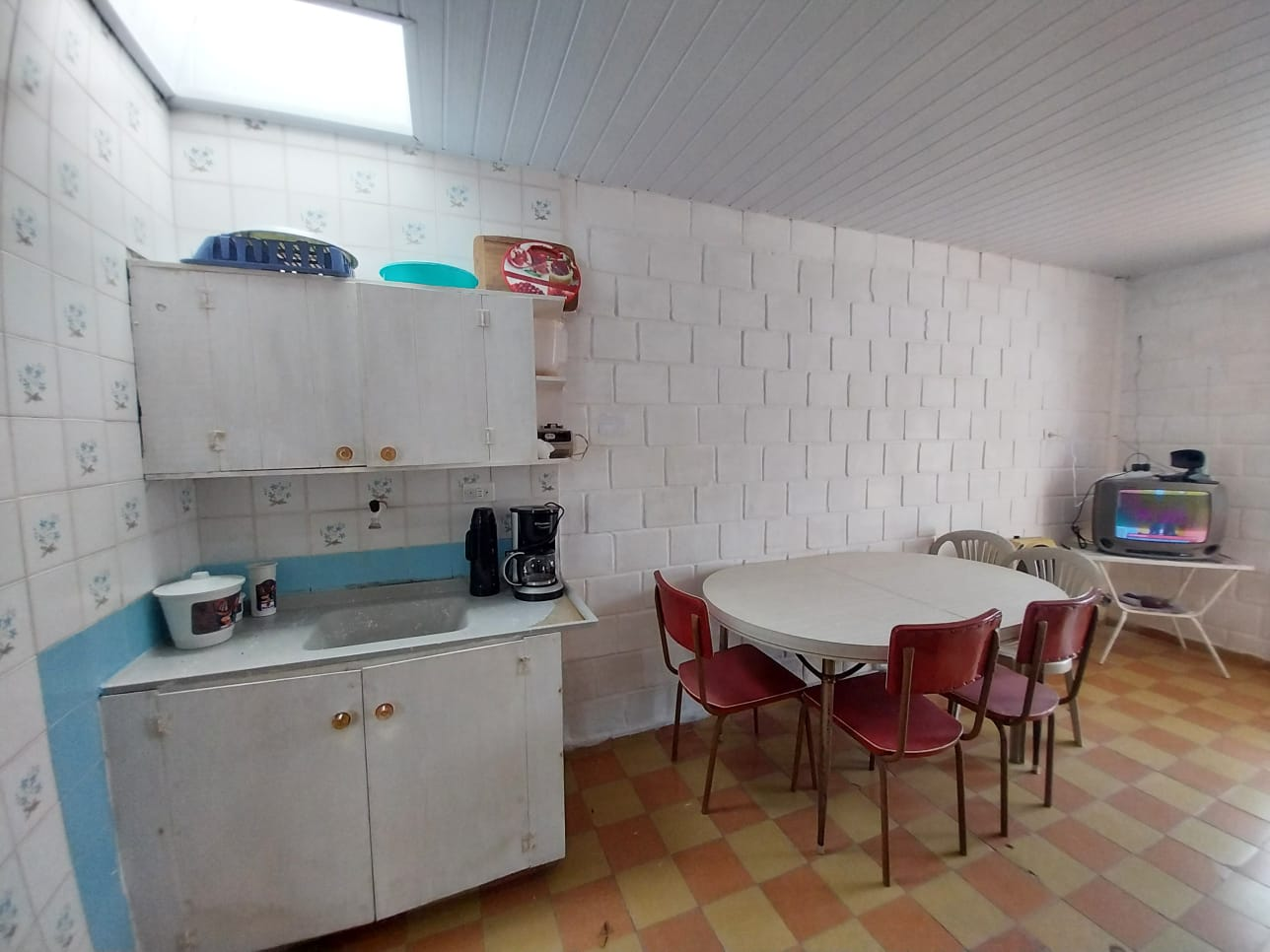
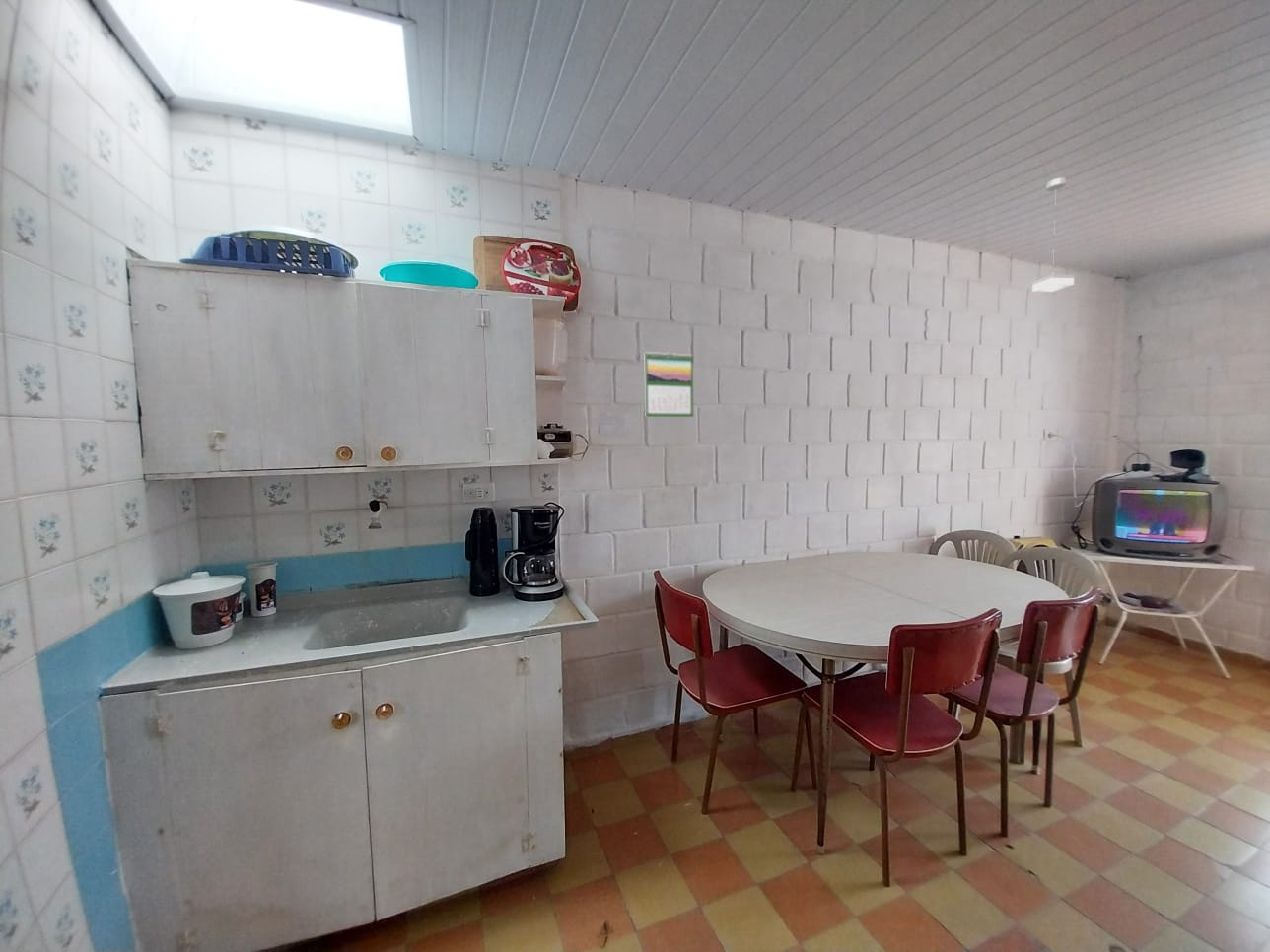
+ pendant lamp (1054, 232)
+ calendar (669, 384)
